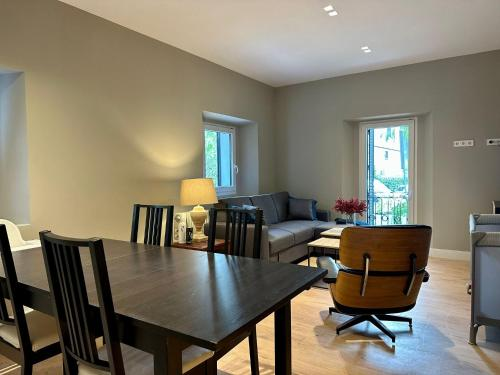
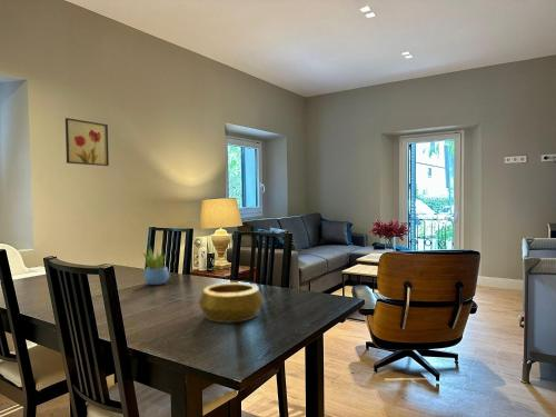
+ decorative bowl (231, 301)
+ wall art (87, 142)
+ succulent plant (156, 265)
